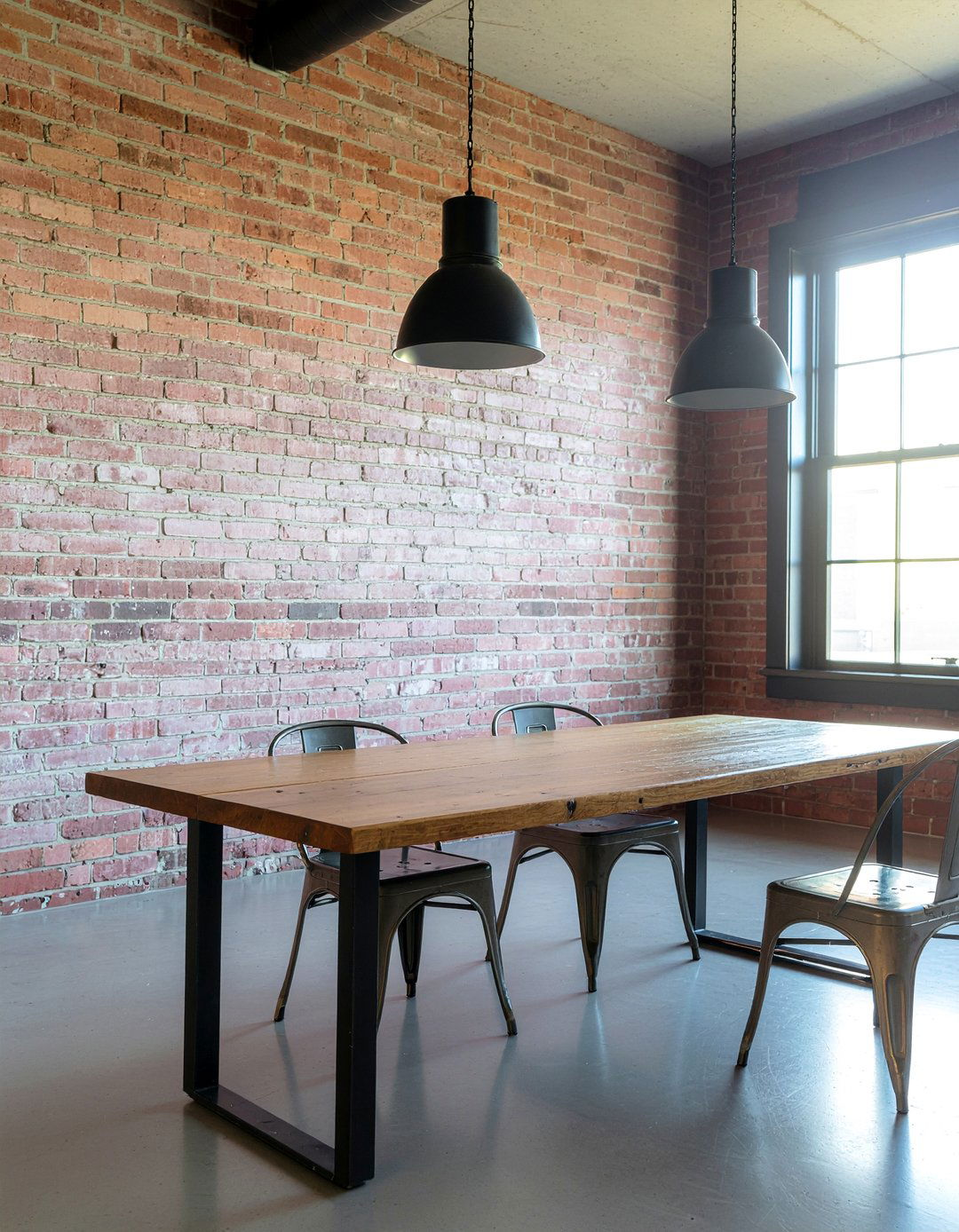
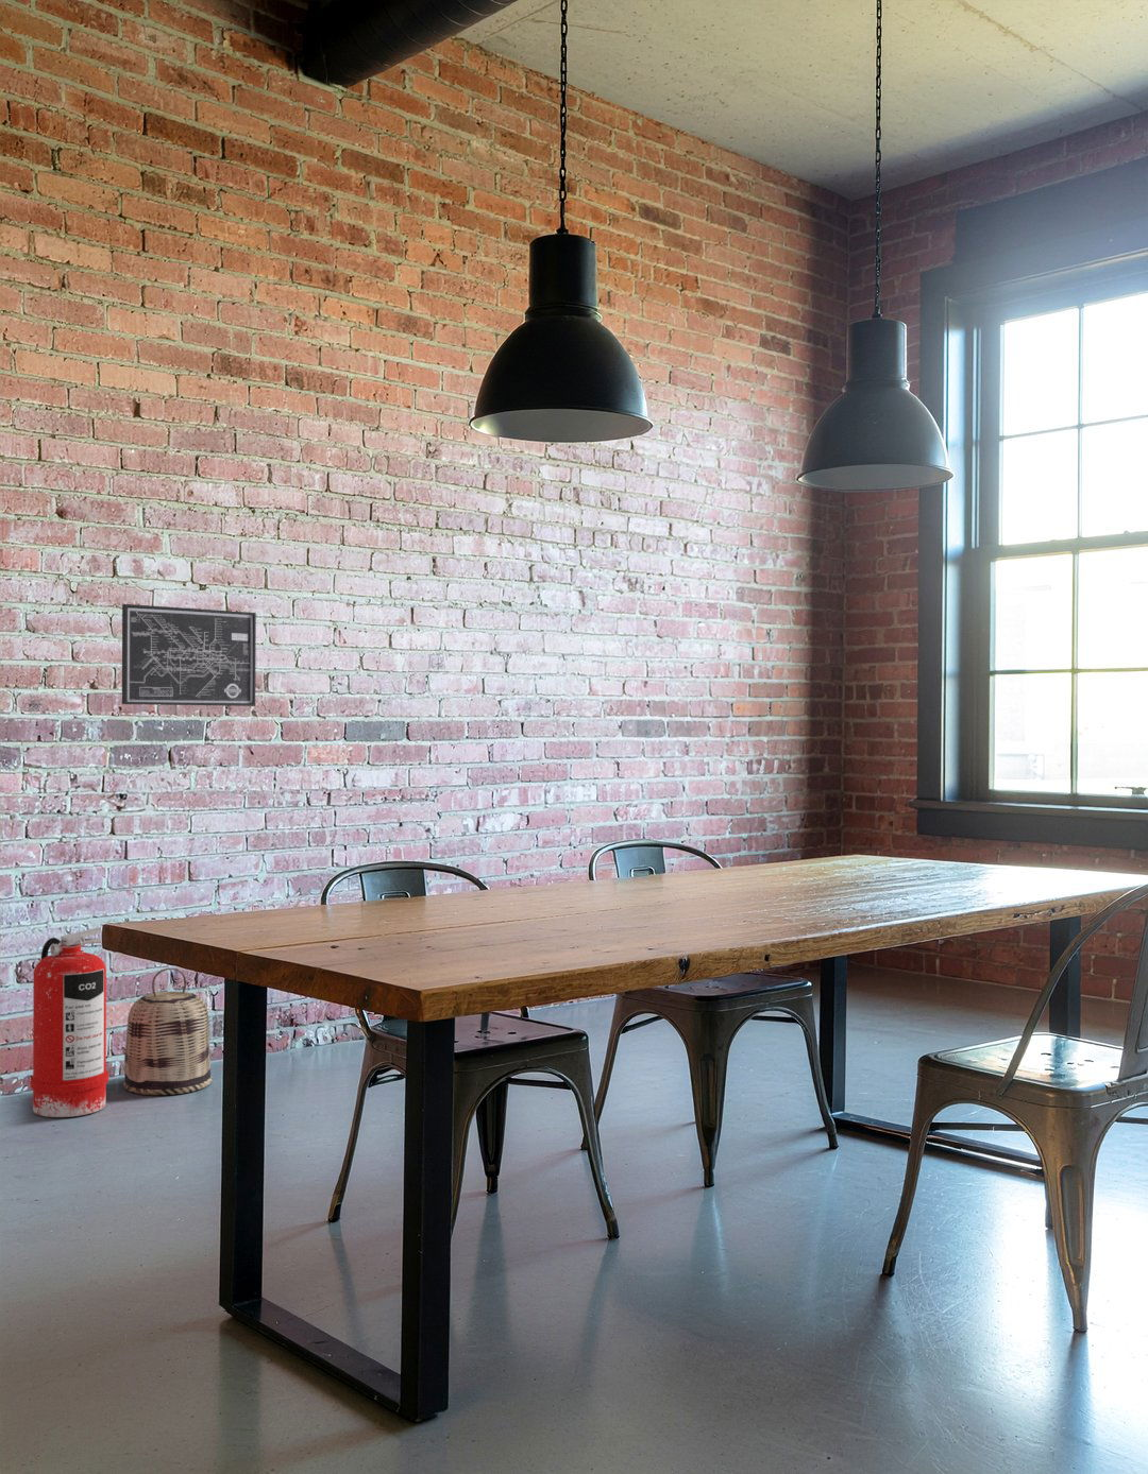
+ fire extinguisher (69, 1016)
+ basket (168, 1025)
+ wall art (190, 657)
